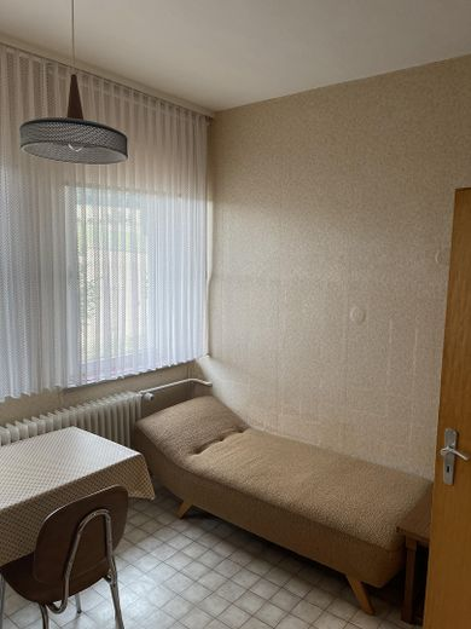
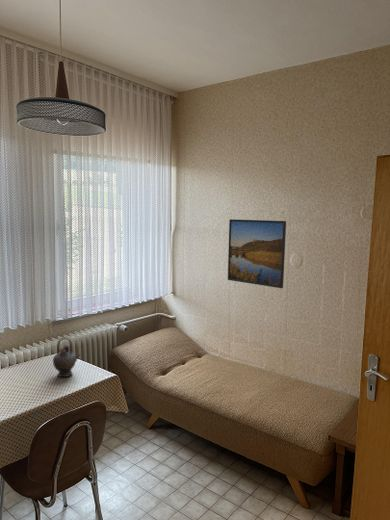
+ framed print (255, 252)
+ teapot (67, 356)
